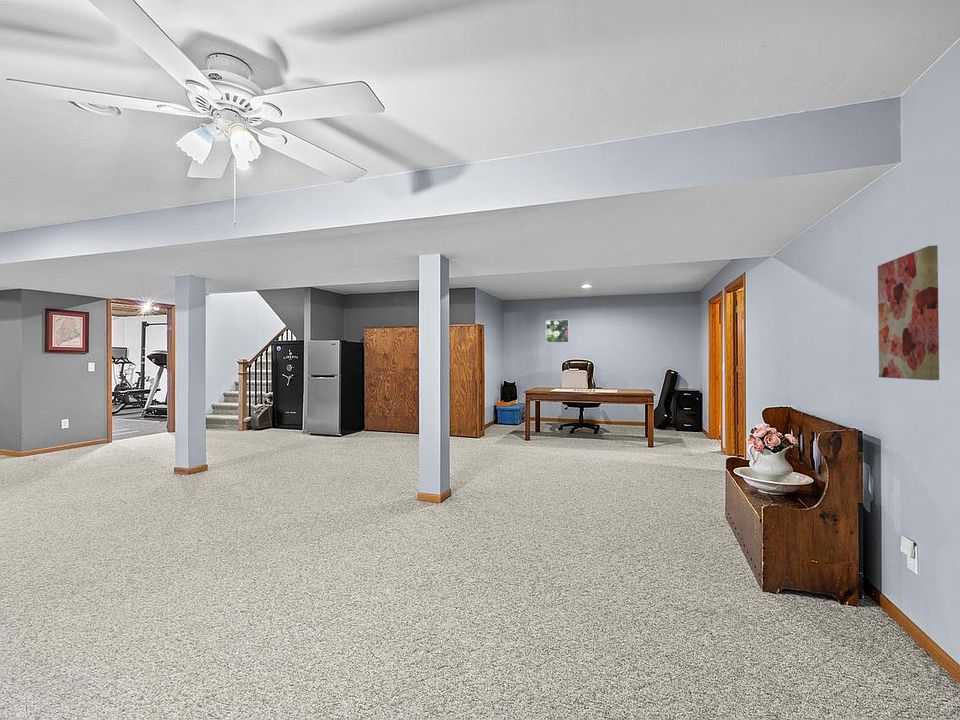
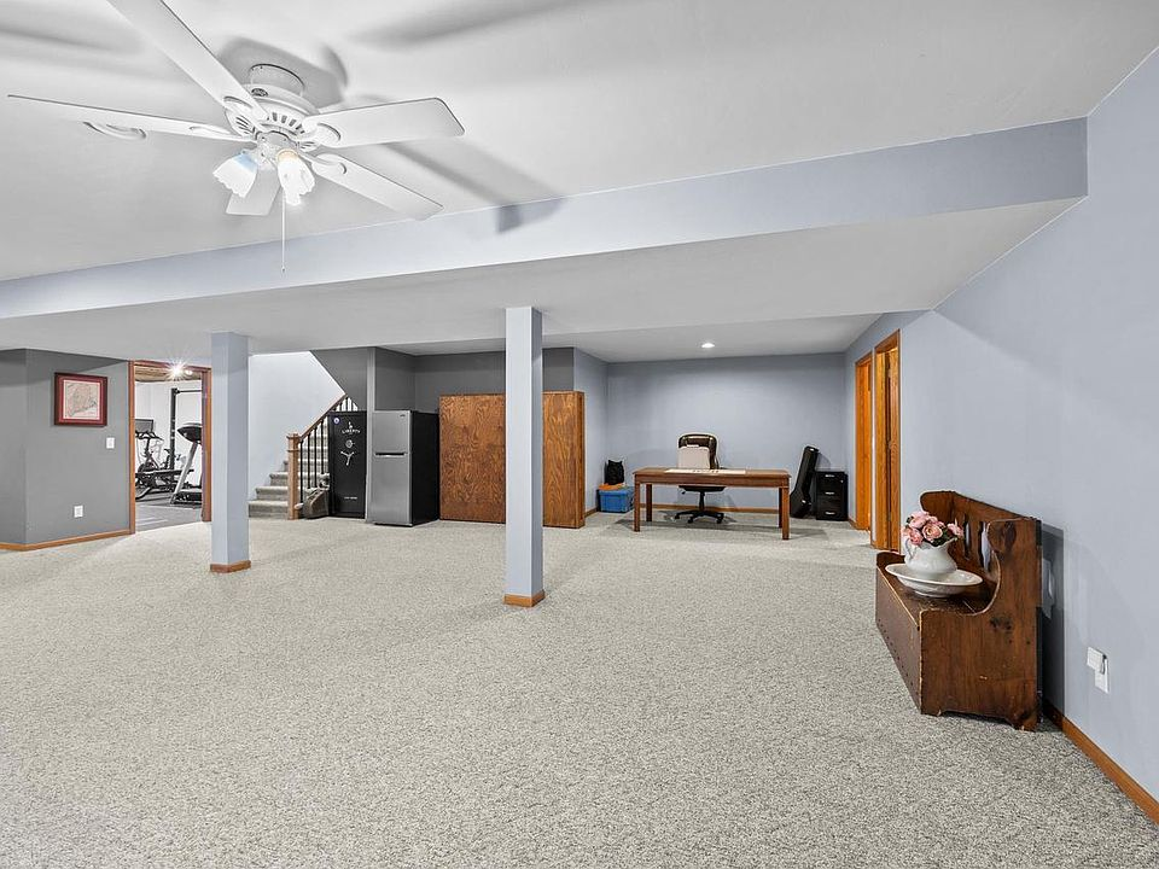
- wall art (905, 317)
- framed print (557, 331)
